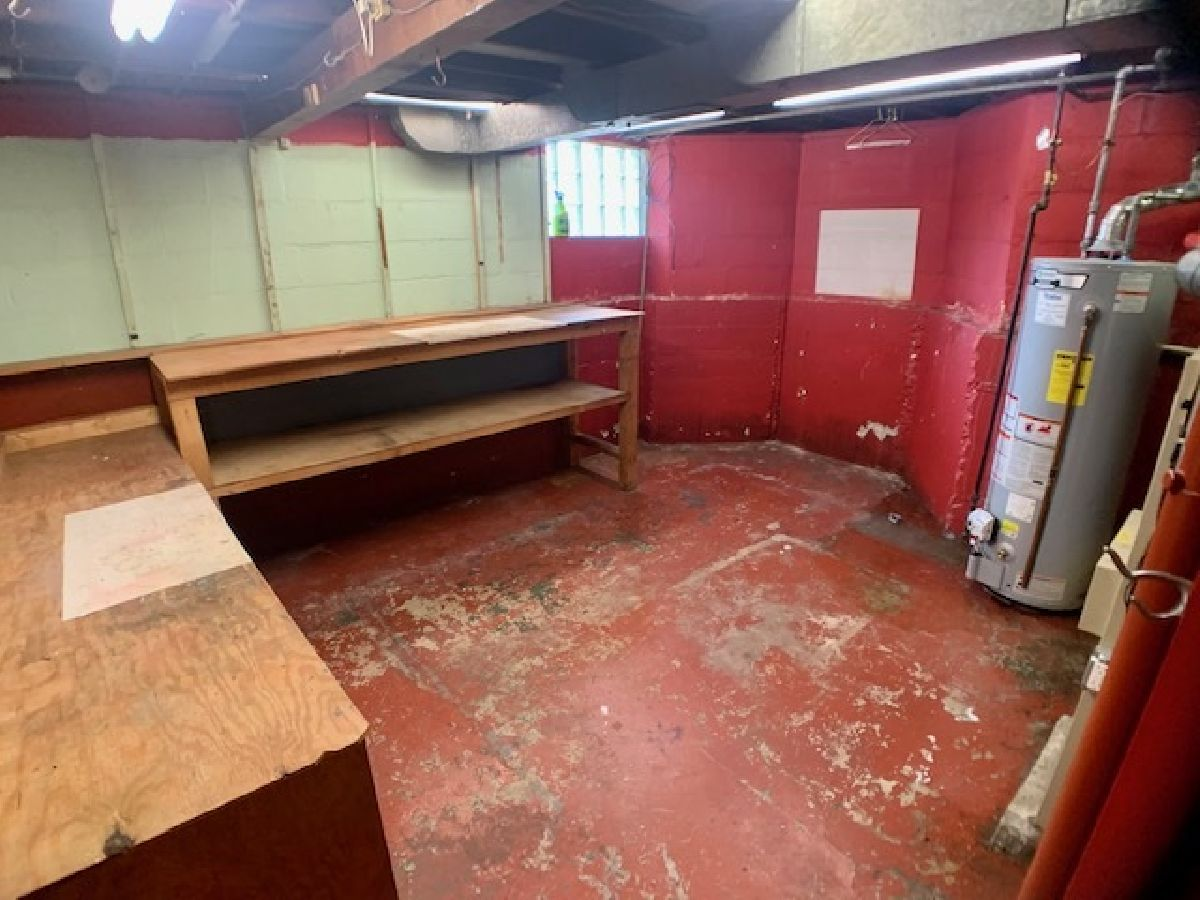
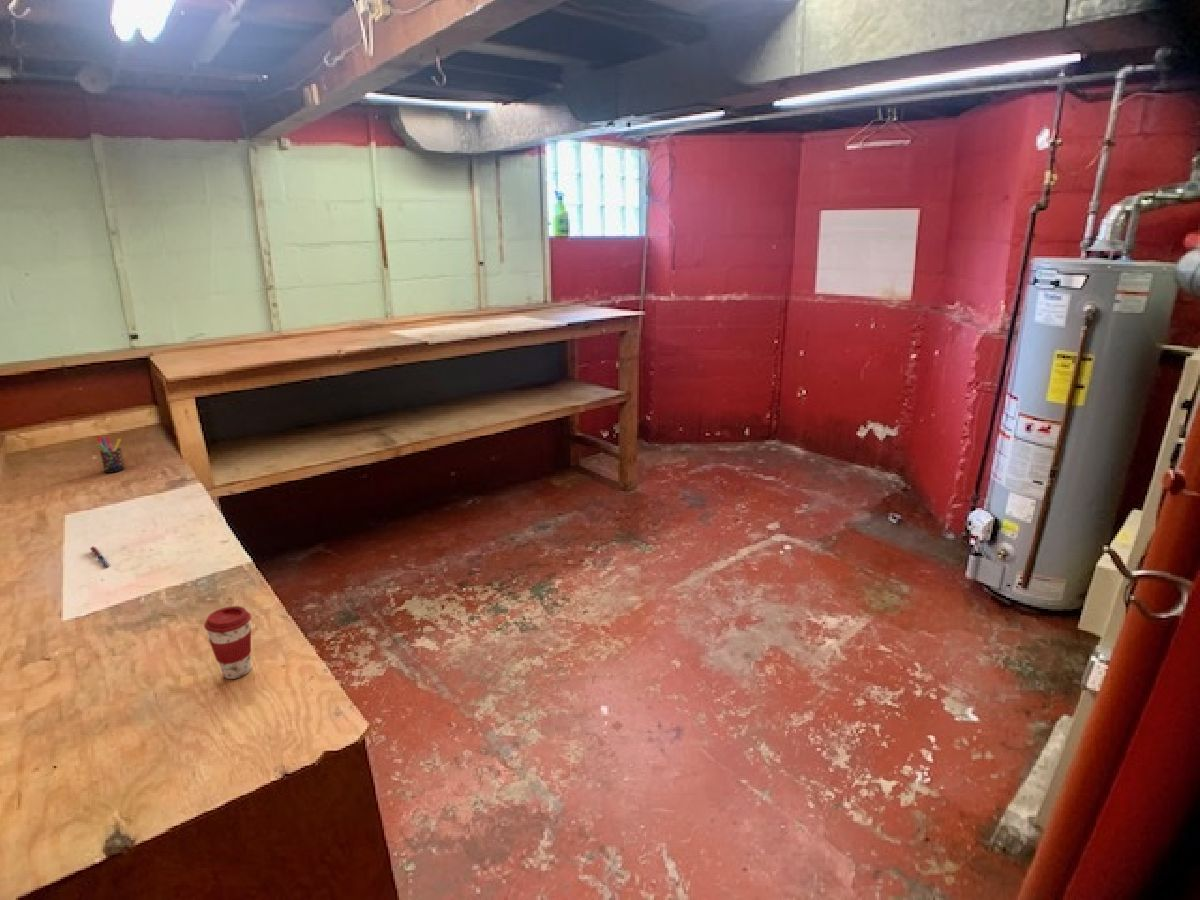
+ pen holder (108, 453)
+ coffee cup (231, 643)
+ pen (99, 556)
